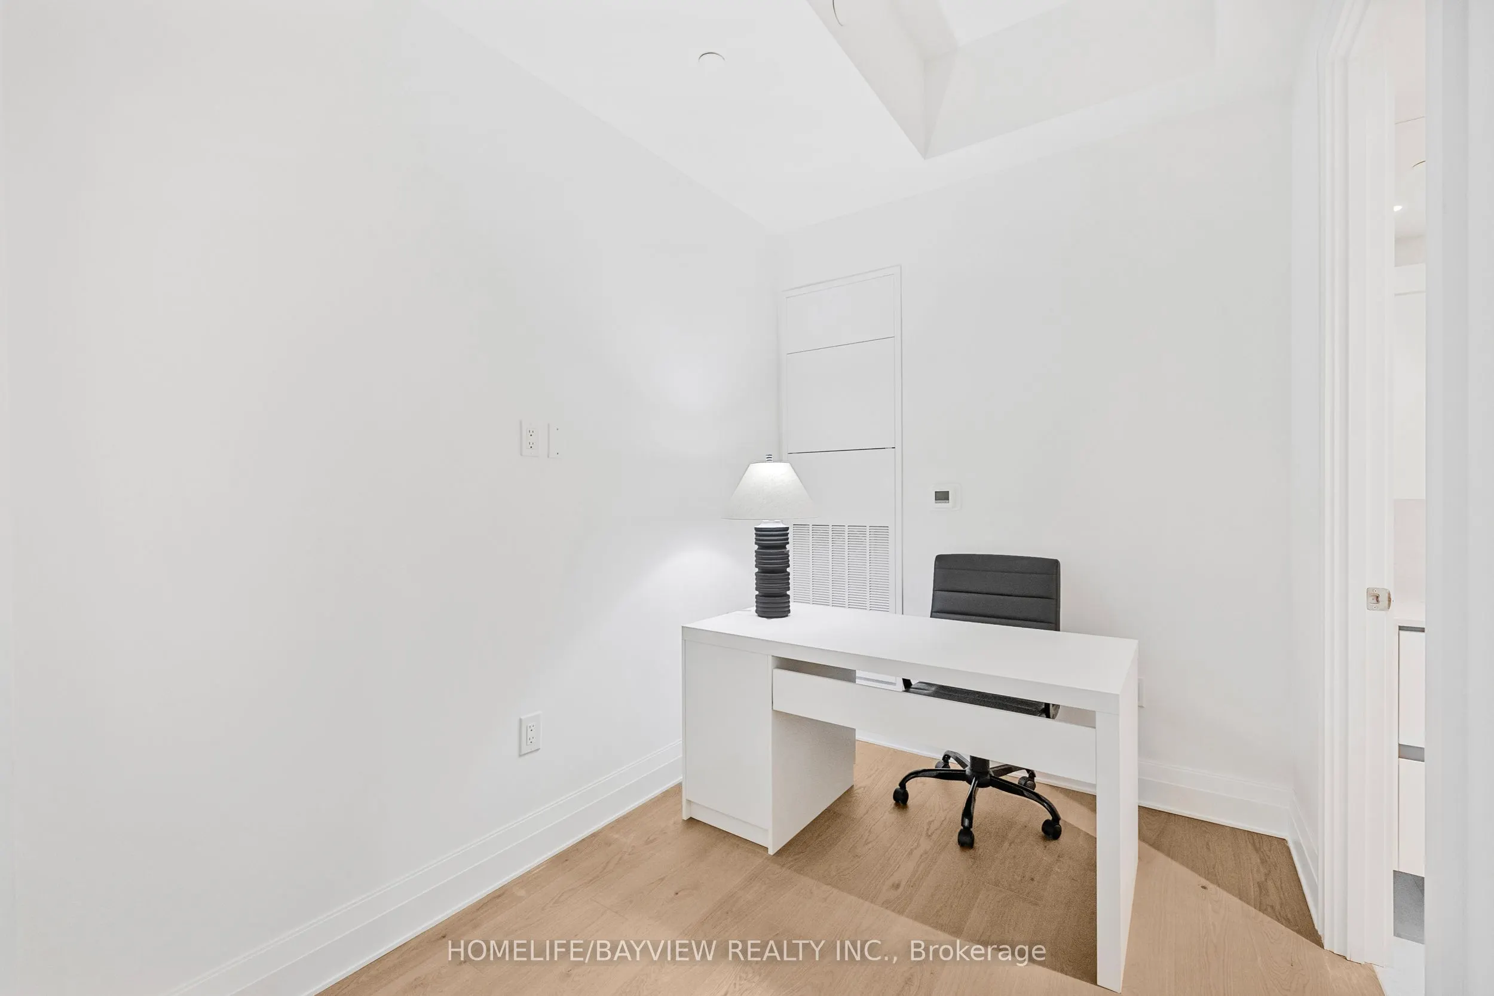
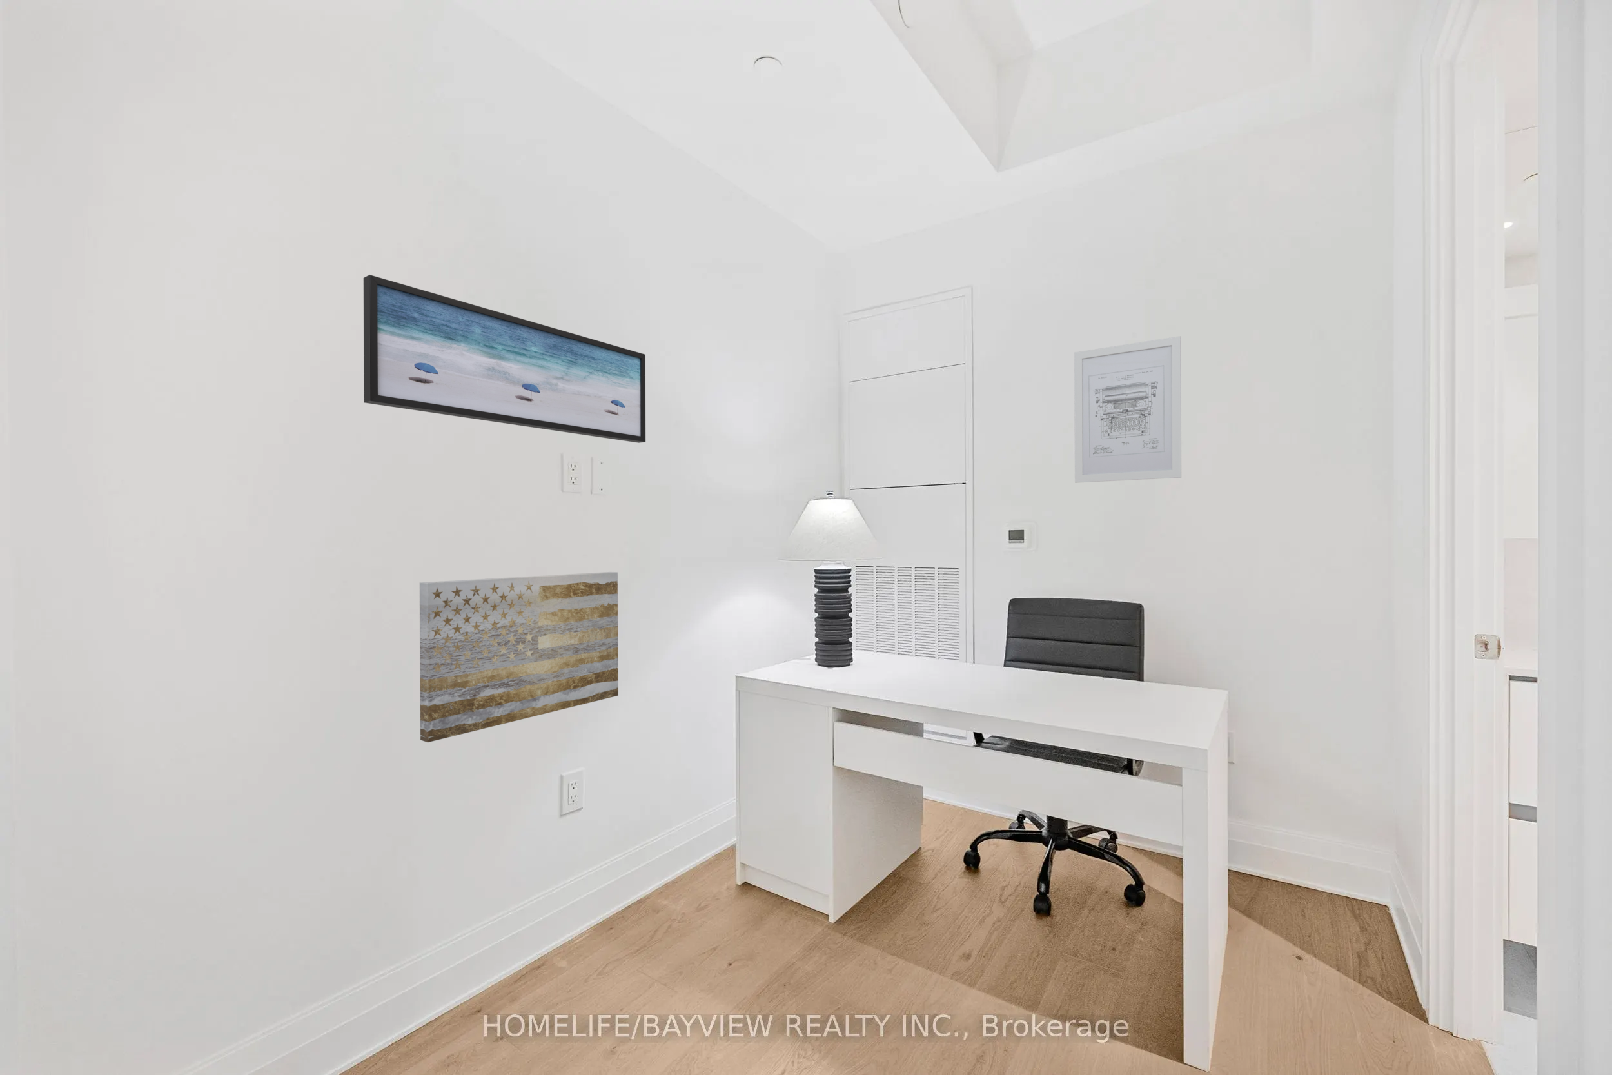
+ wall art (530, 645)
+ wall art (529, 374)
+ wall art (1125, 412)
